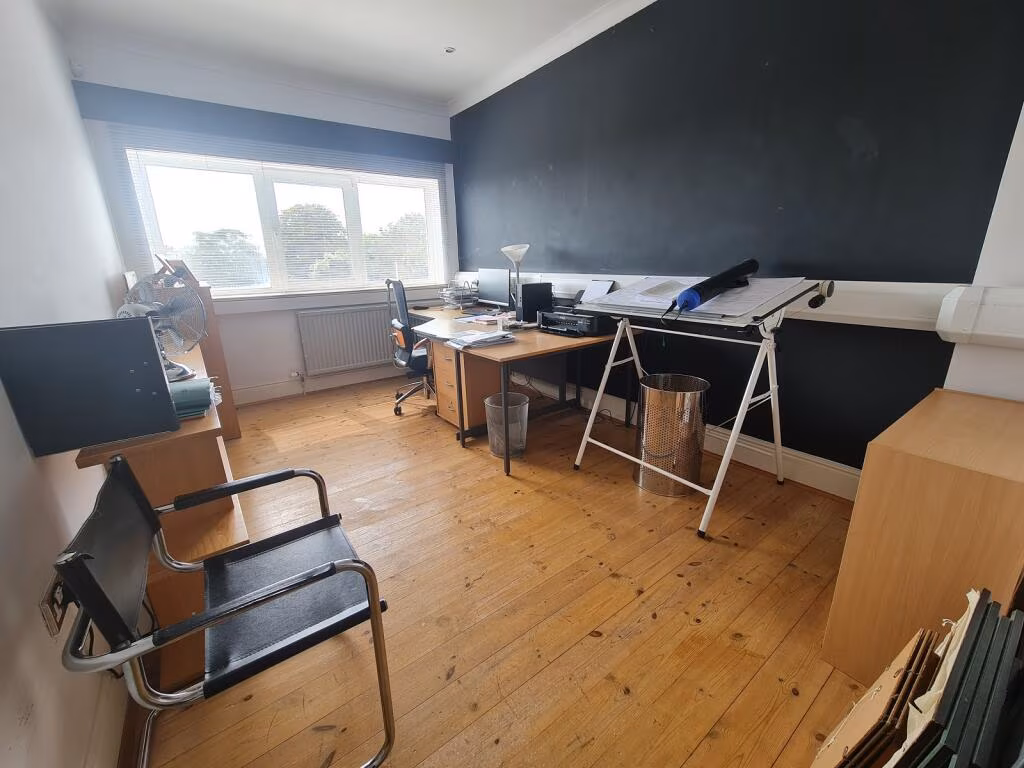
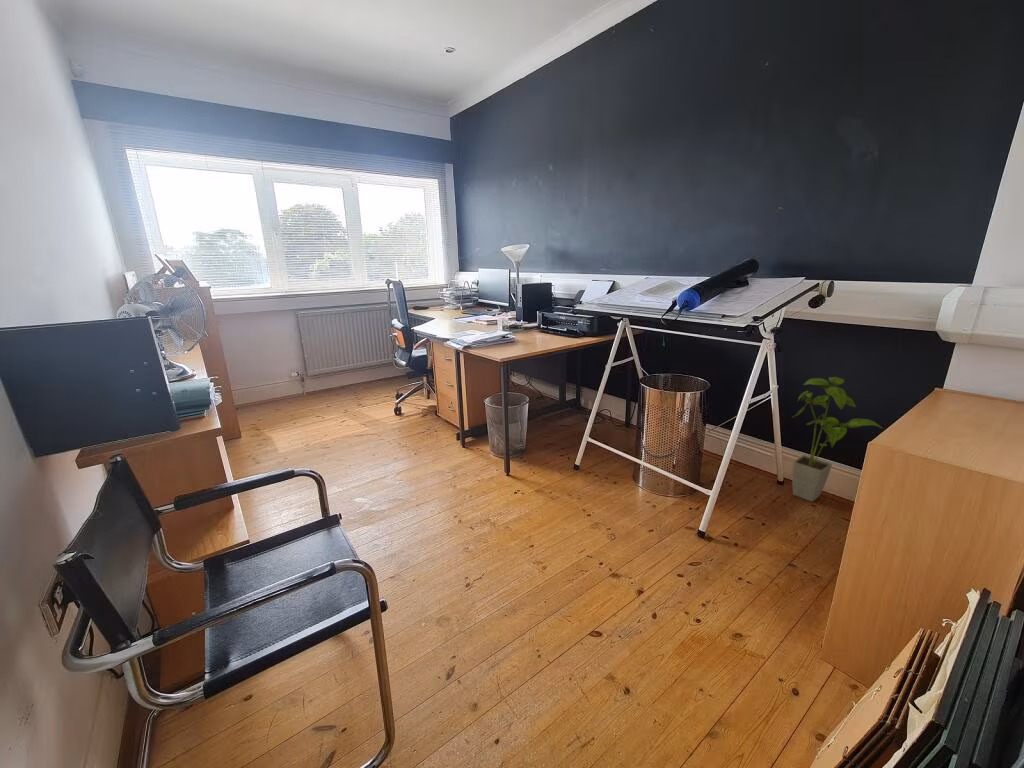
+ house plant (825, 442)
